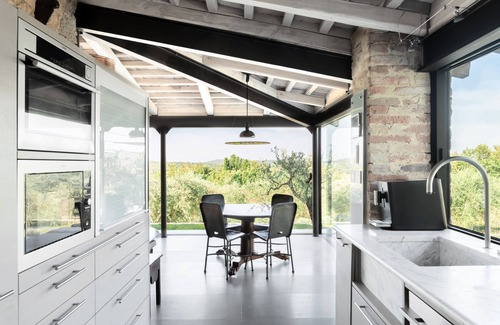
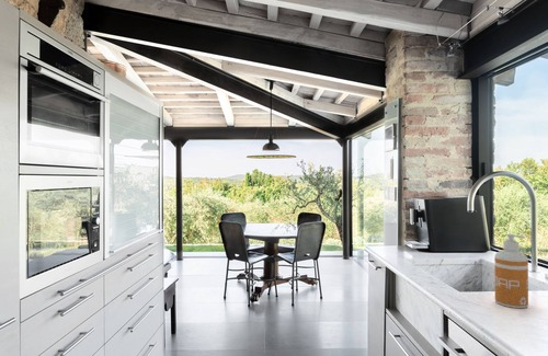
+ soap dispenser (511, 268)
